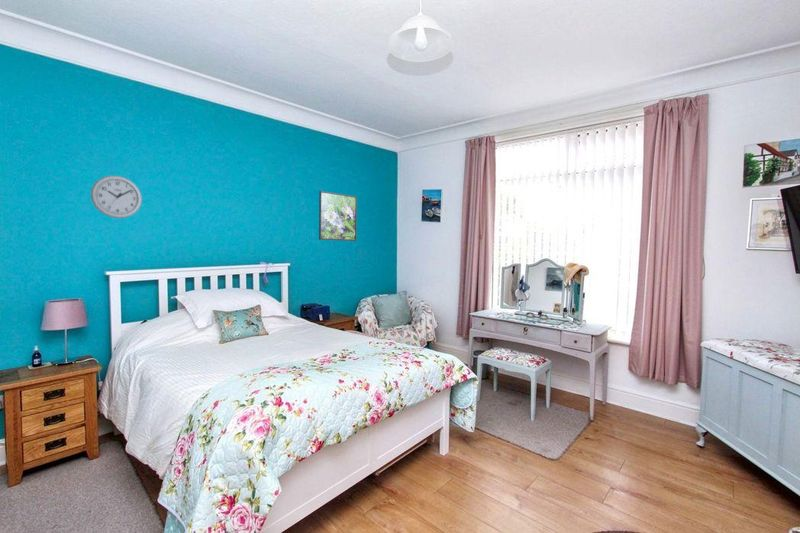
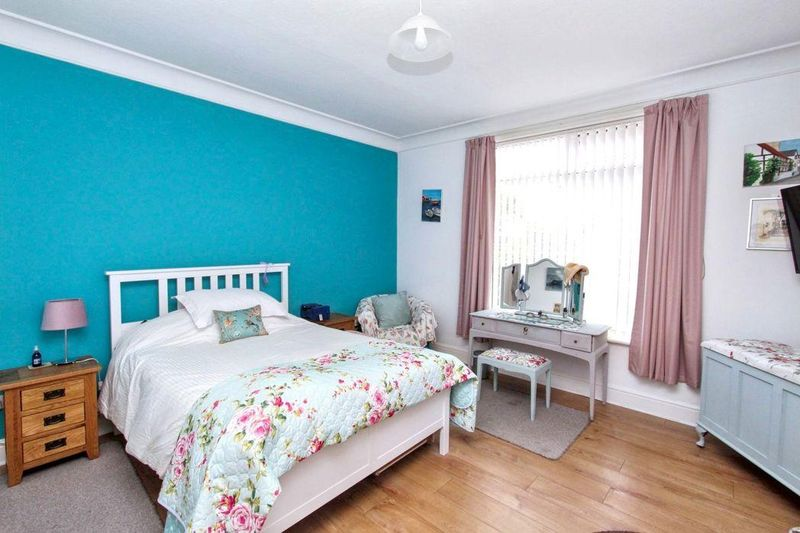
- wall clock (117, 196)
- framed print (338, 217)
